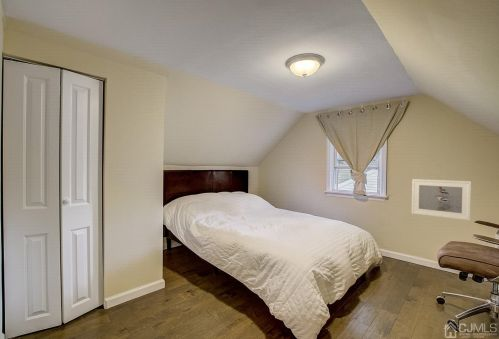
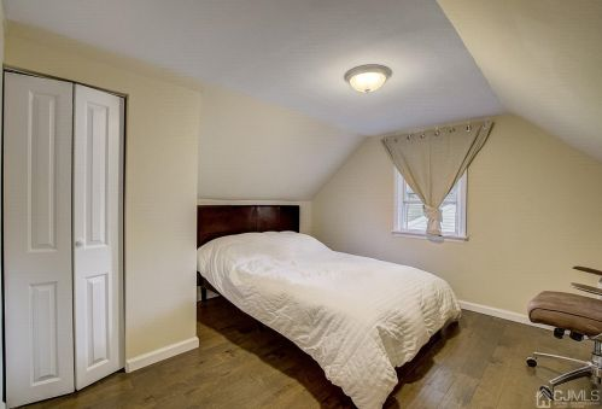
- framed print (439, 198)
